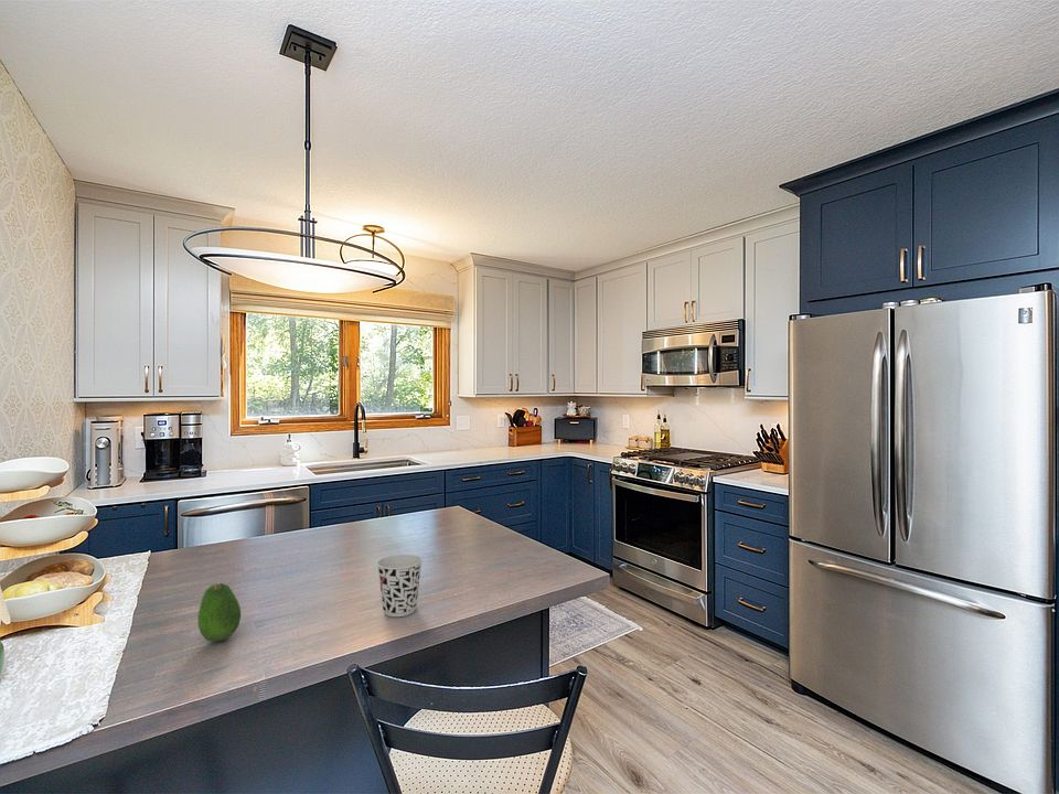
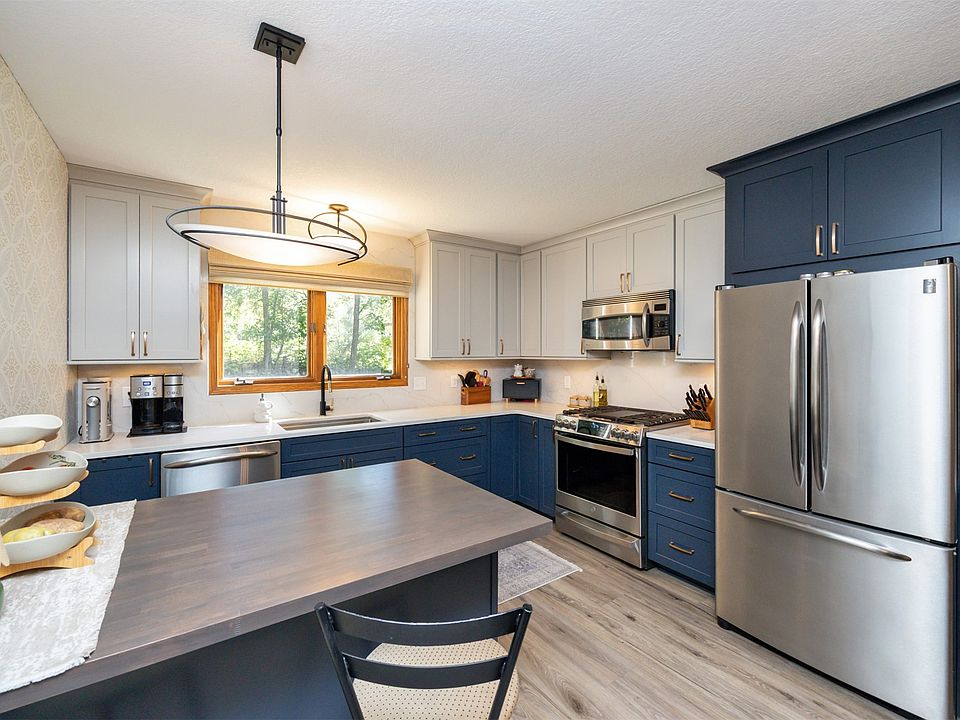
- cup (399, 586)
- fruit (220, 611)
